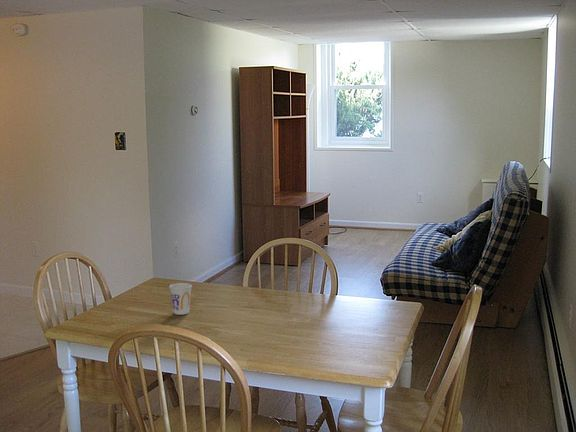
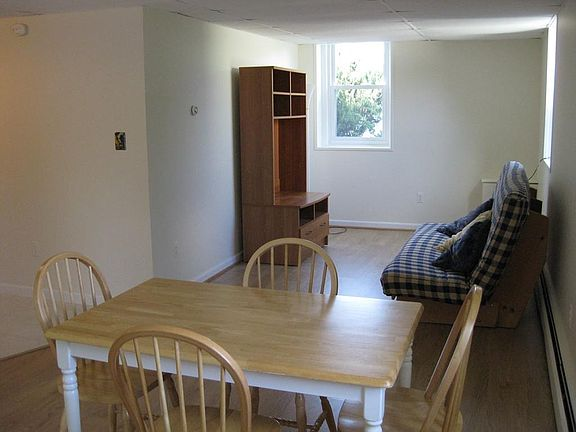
- cup (181, 299)
